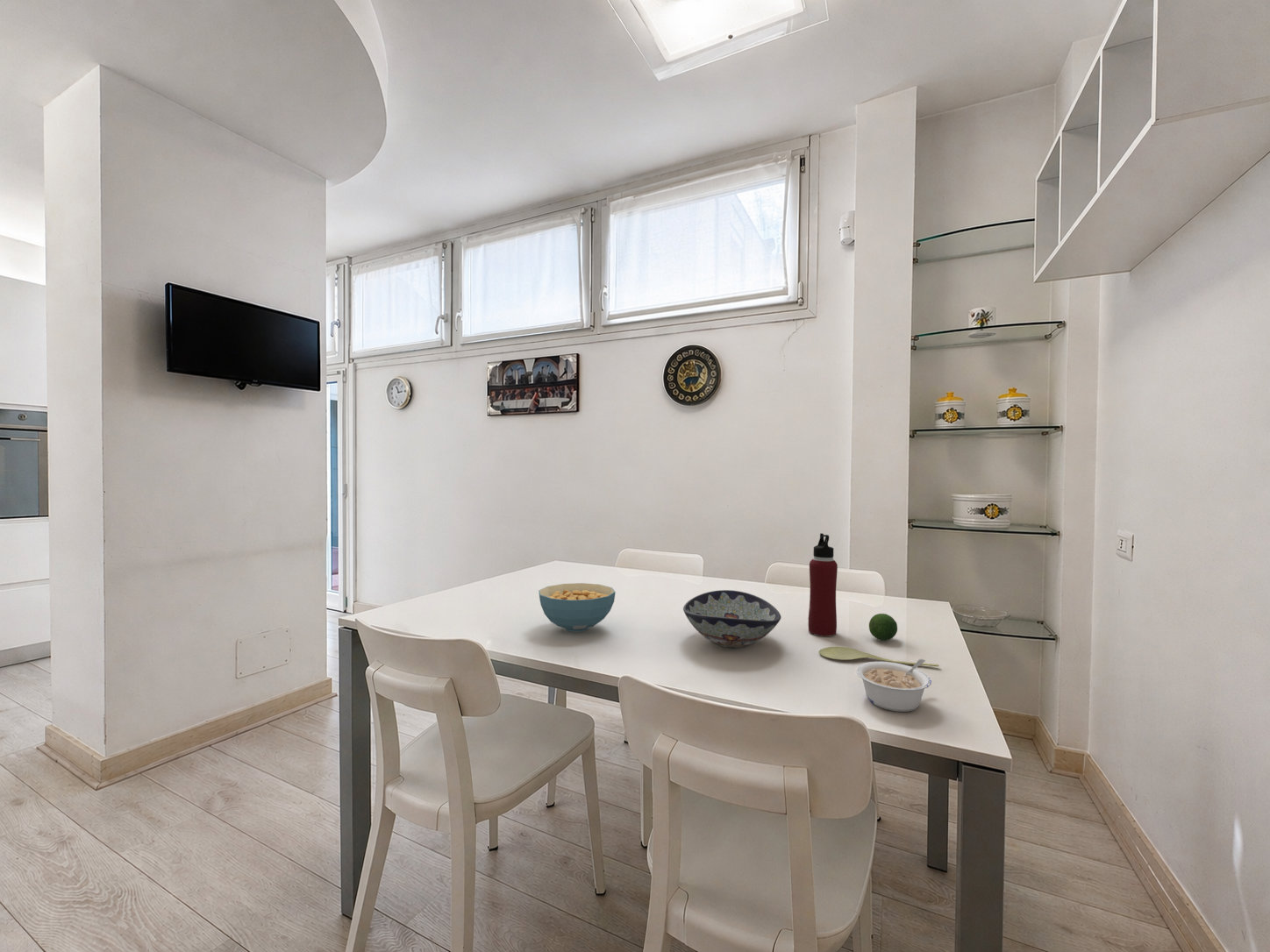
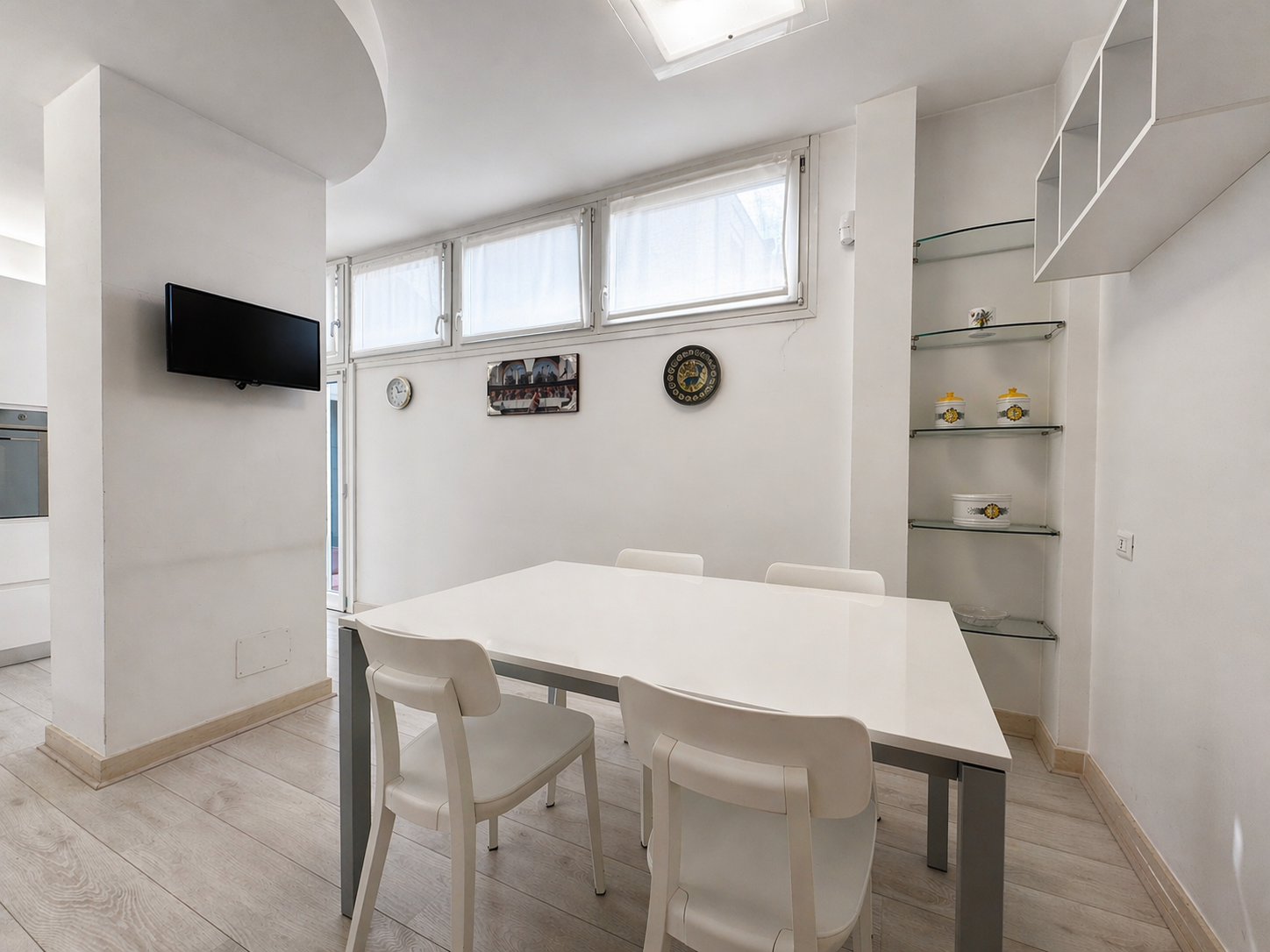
- water bottle (823, 583)
- decorative bowl (731, 622)
- legume (892, 684)
- cereal bowl (576, 609)
- fruit (882, 626)
- spoon (876, 657)
